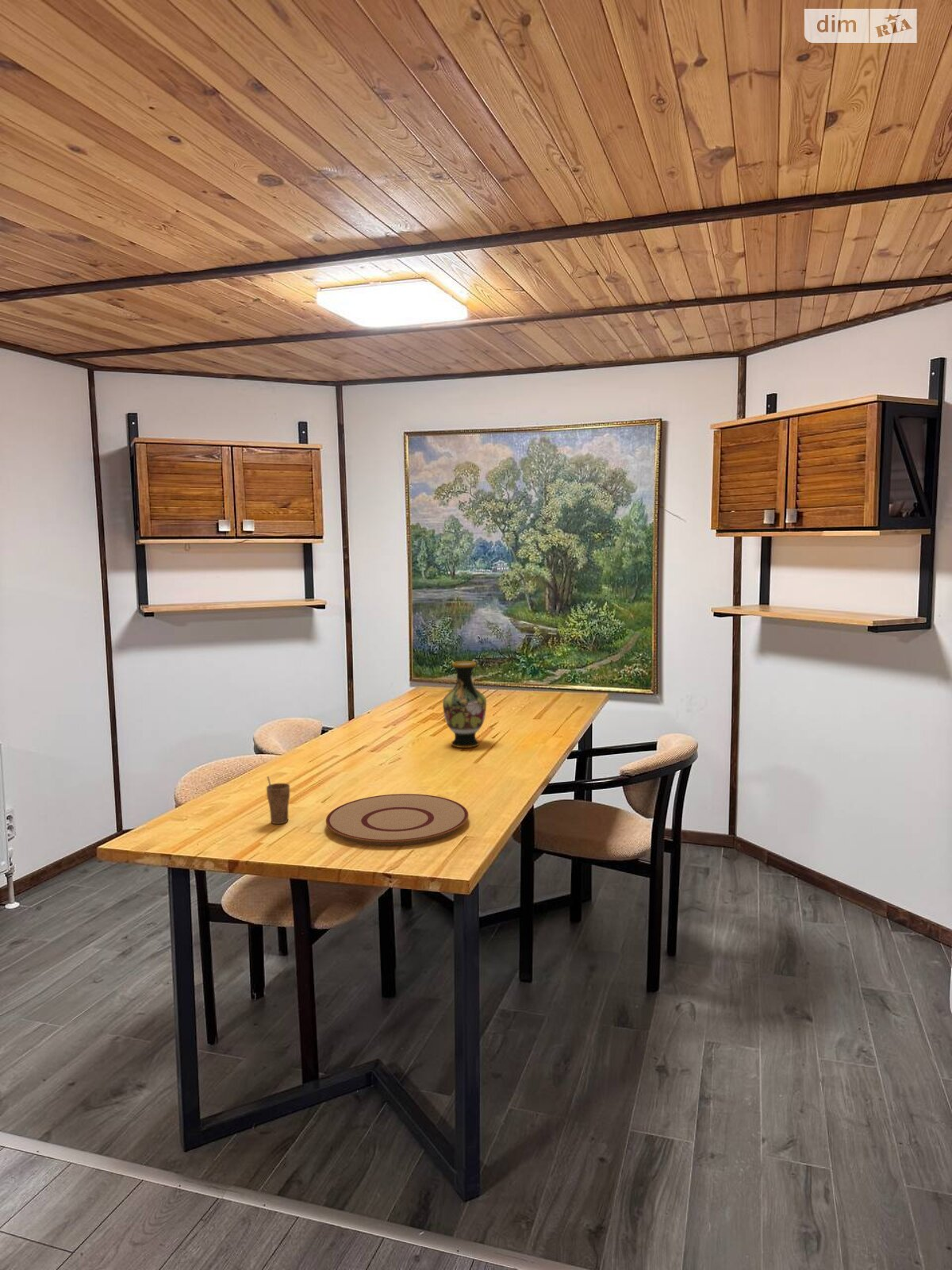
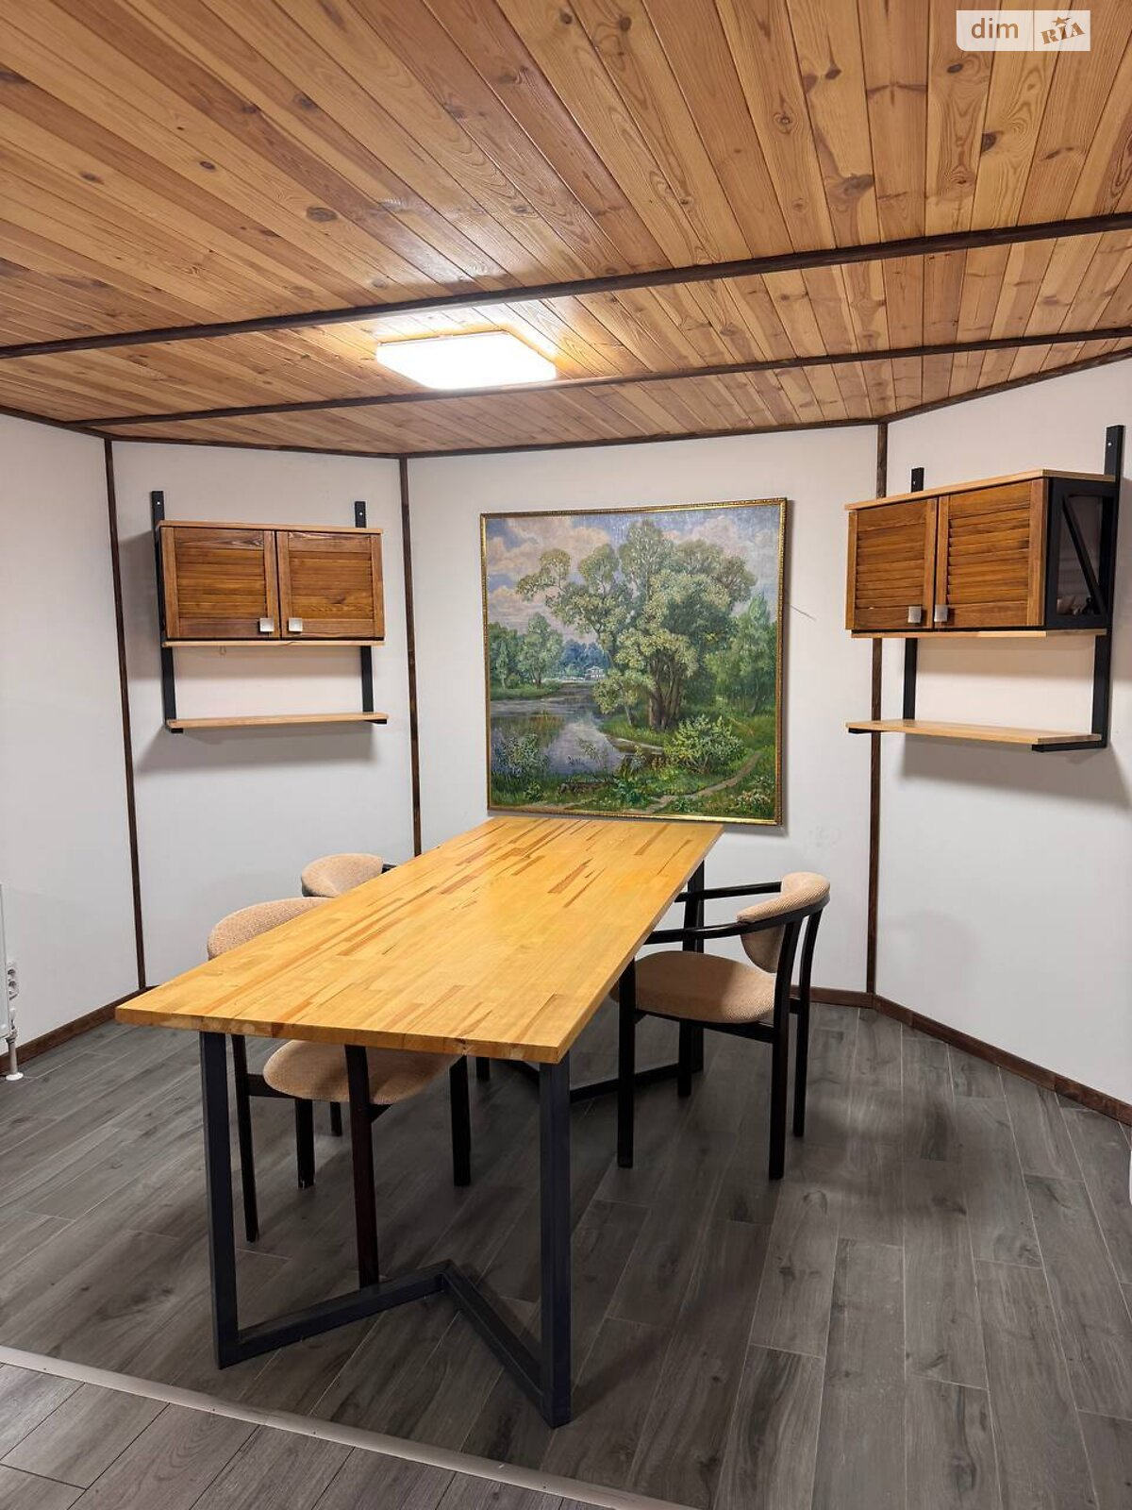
- vase (464, 703)
- plate (397, 819)
- cup (278, 799)
